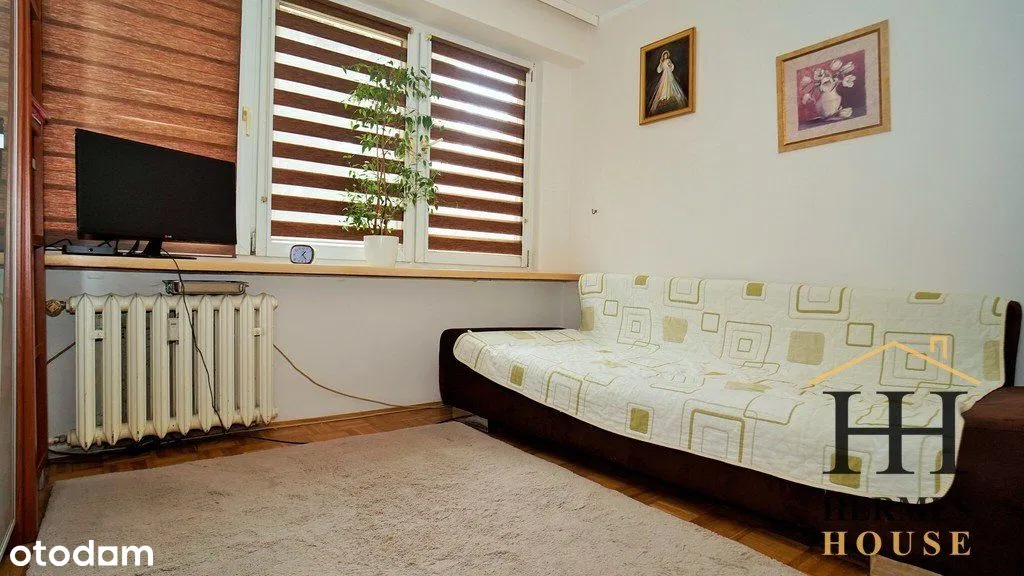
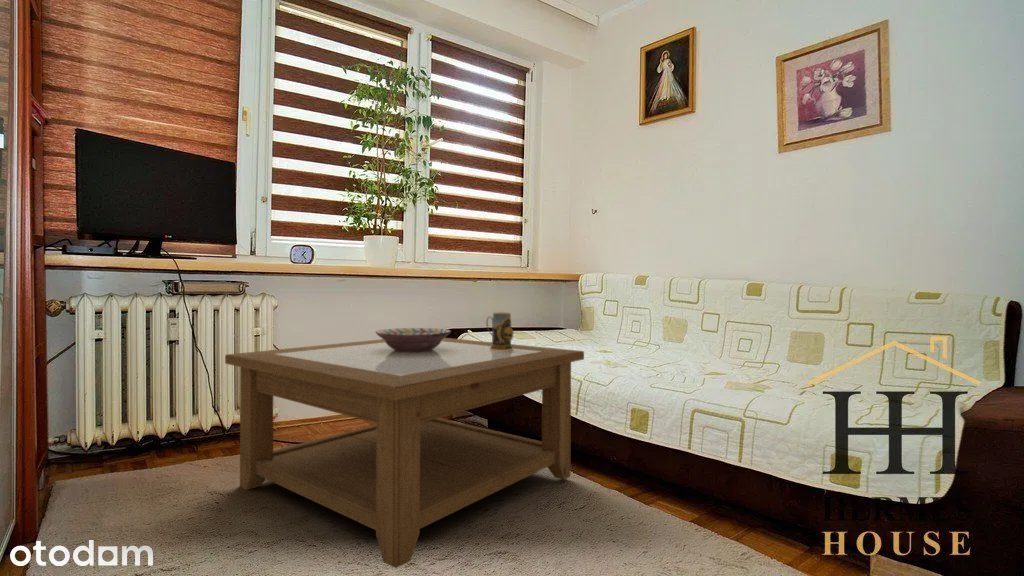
+ coffee table (411, 417)
+ mug (499, 330)
+ decorative bowl (413, 339)
